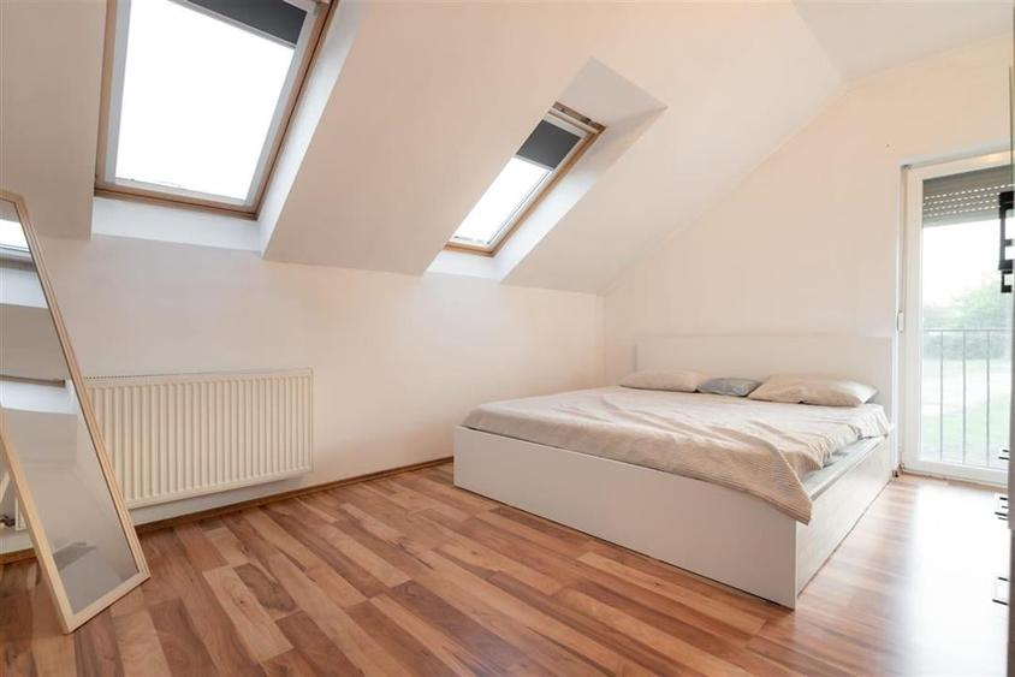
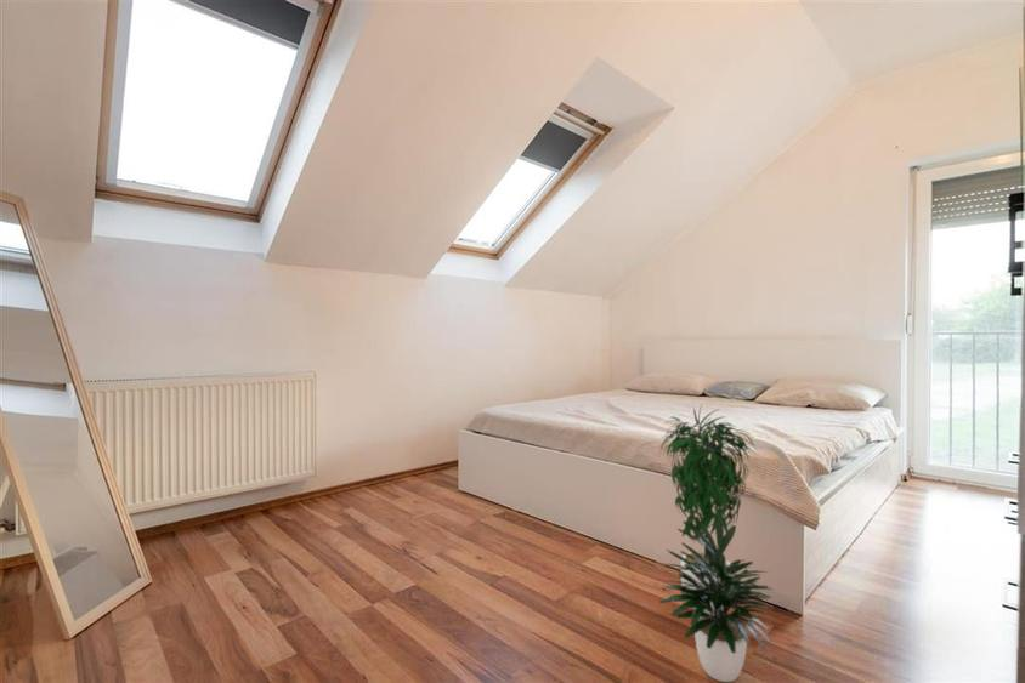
+ potted plant (708, 522)
